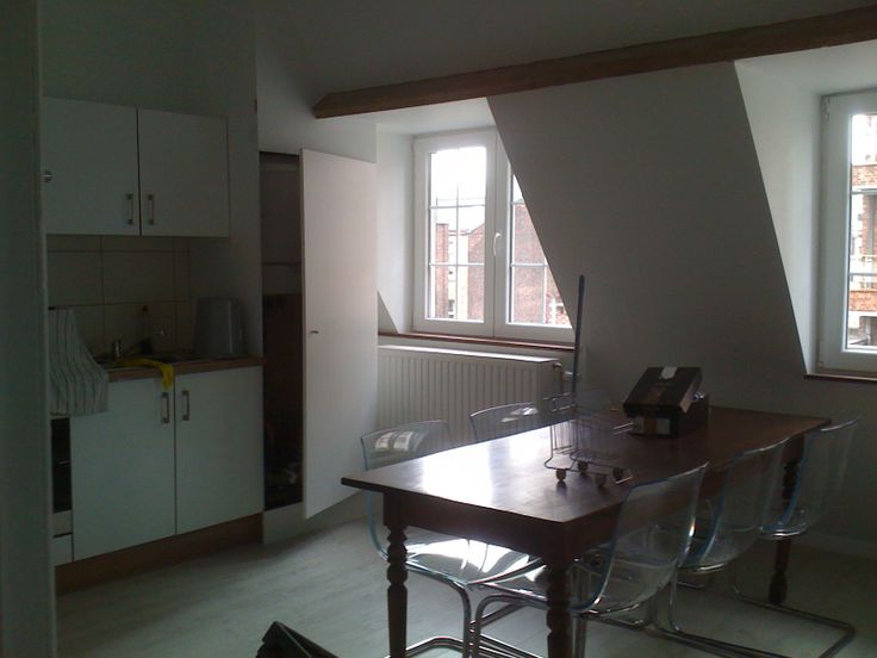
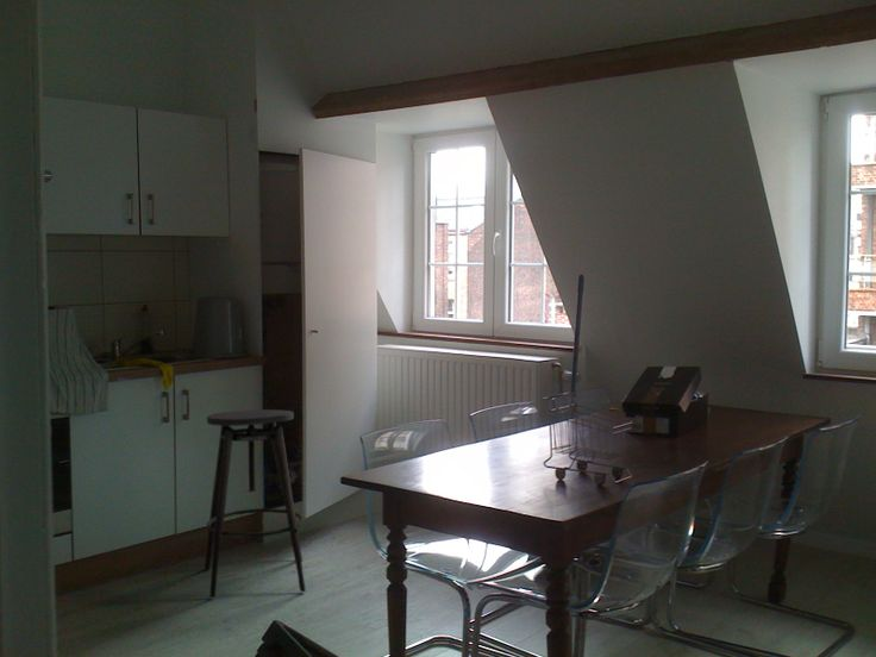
+ stool (255, 490)
